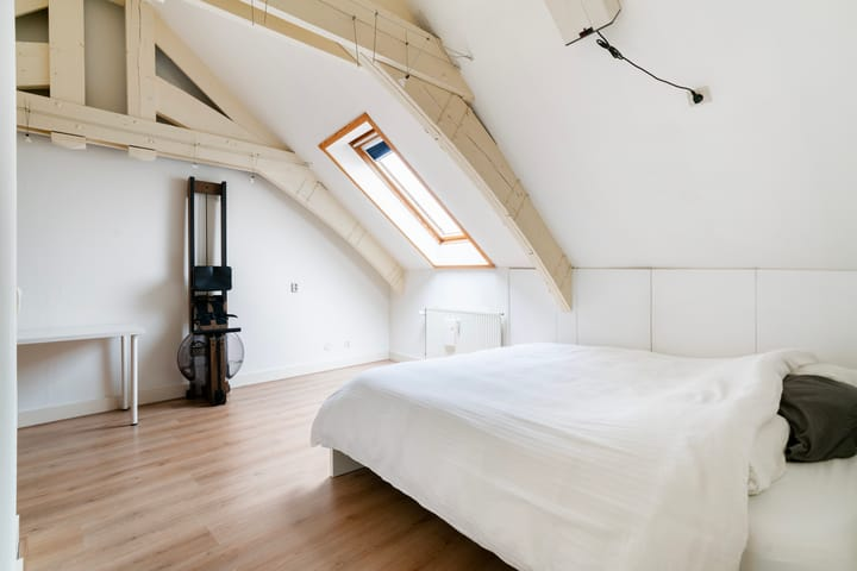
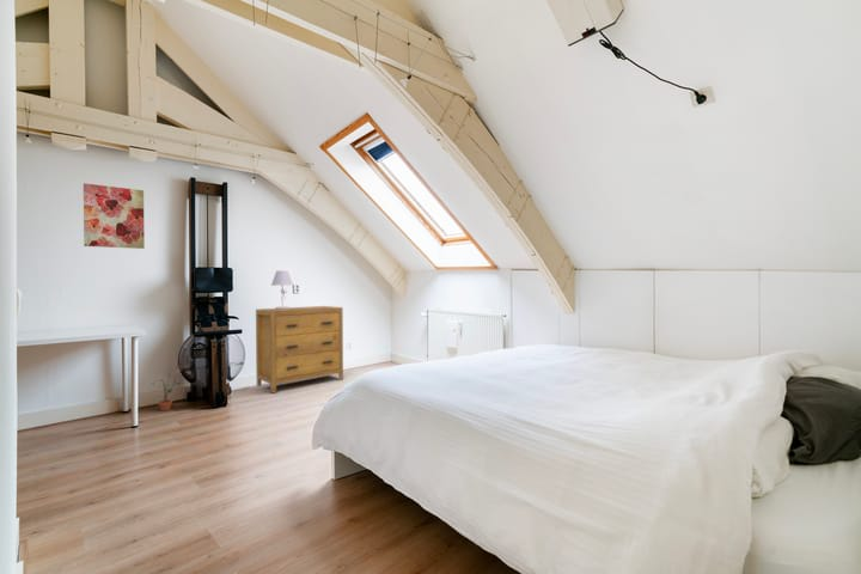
+ dresser (300, 346)
+ potted plant (169, 389)
+ table lamp (282, 289)
+ wall art (115, 216)
